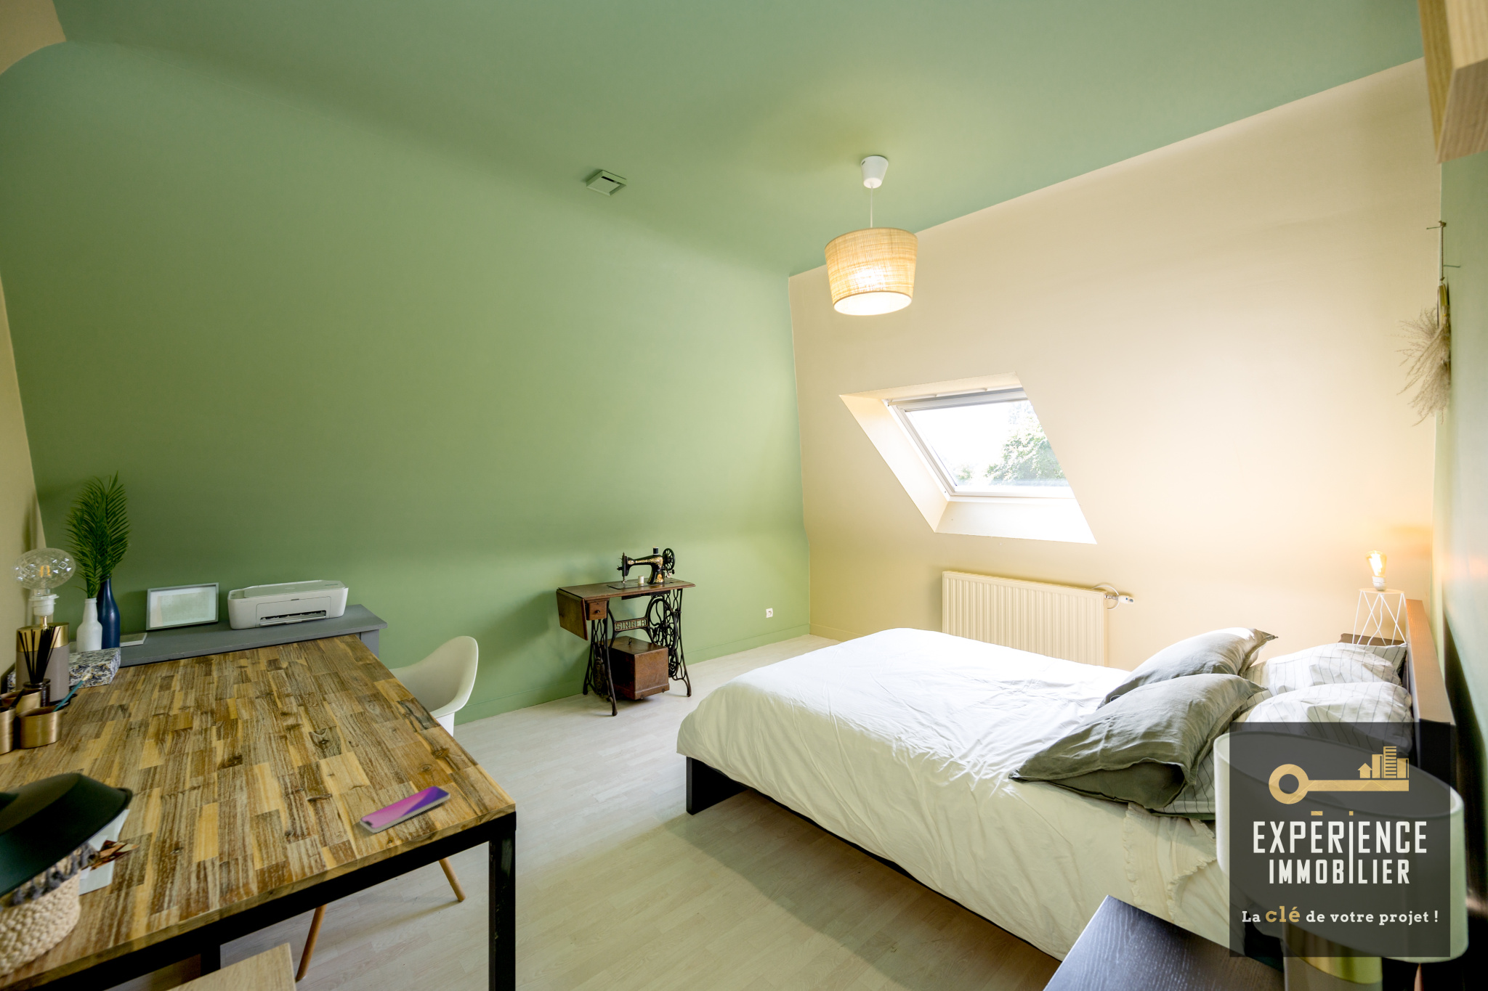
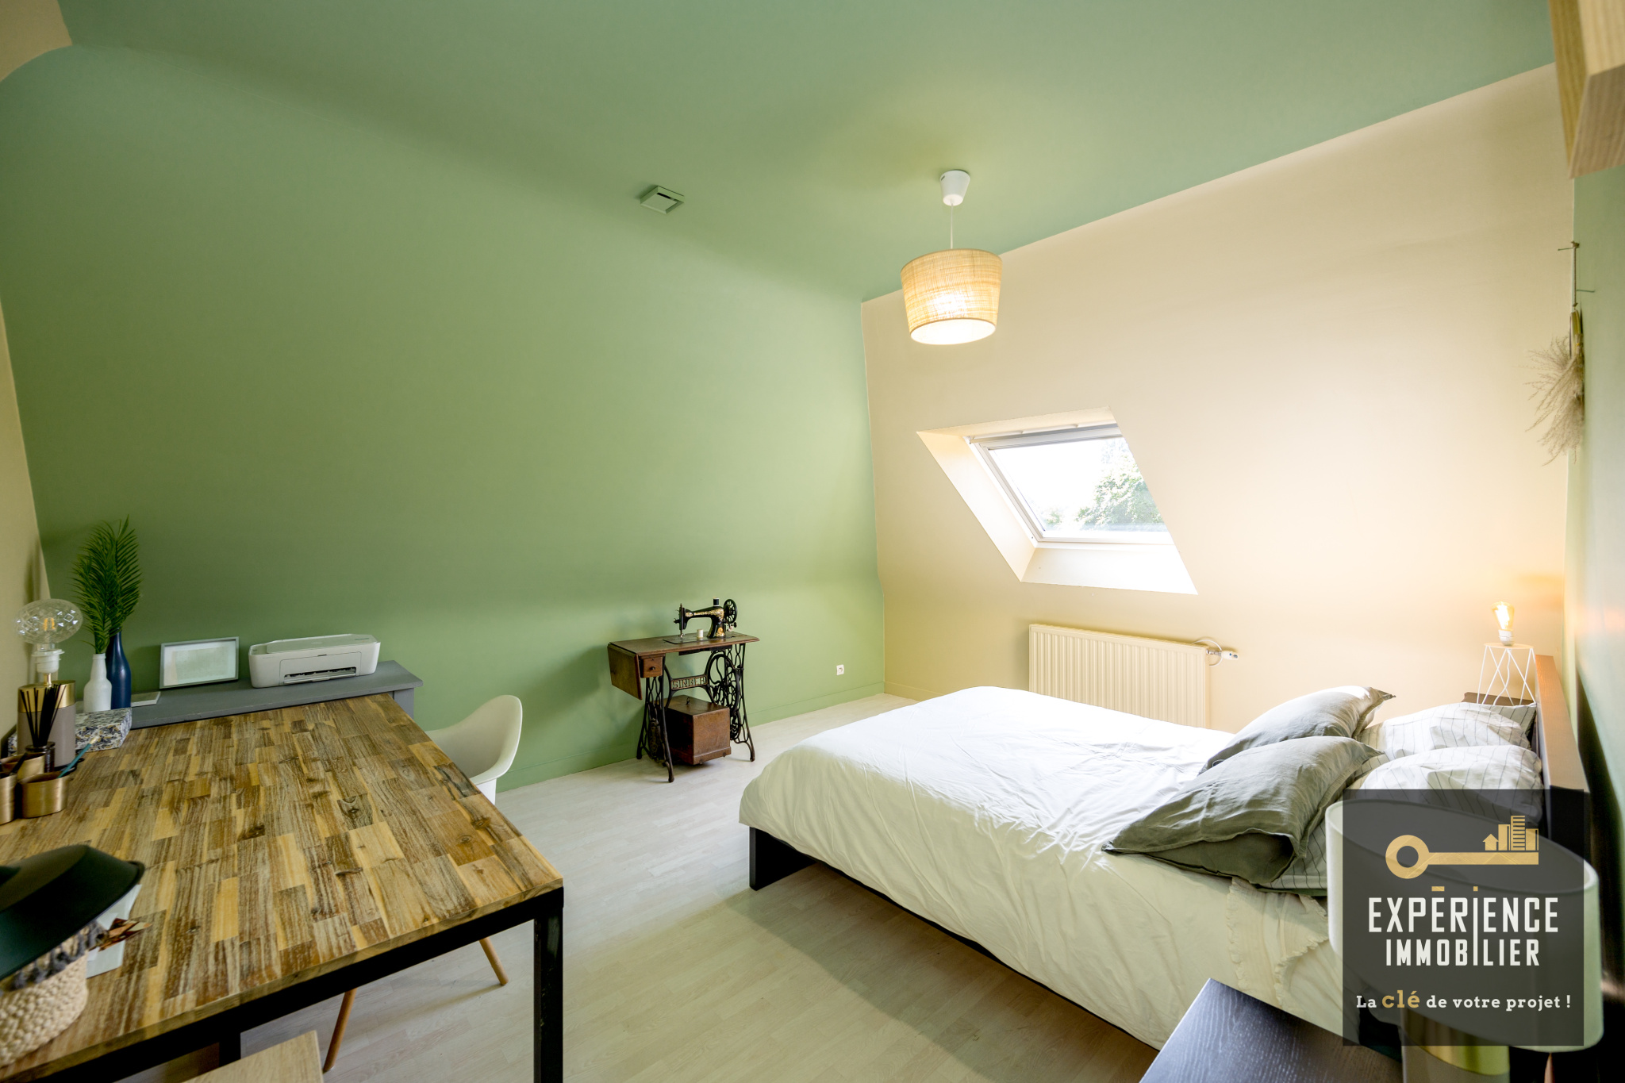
- smartphone (406, 807)
